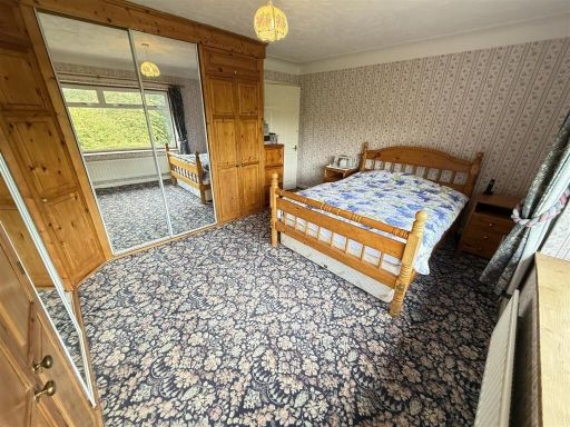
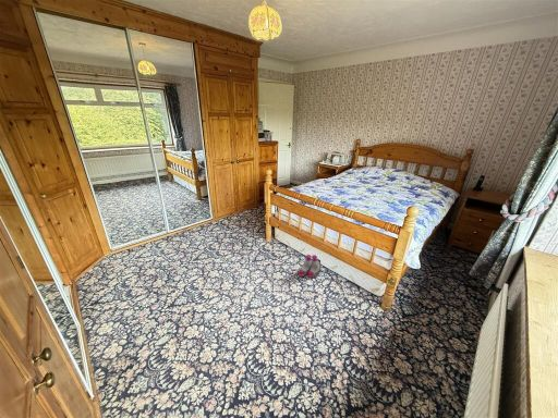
+ boots (310, 263)
